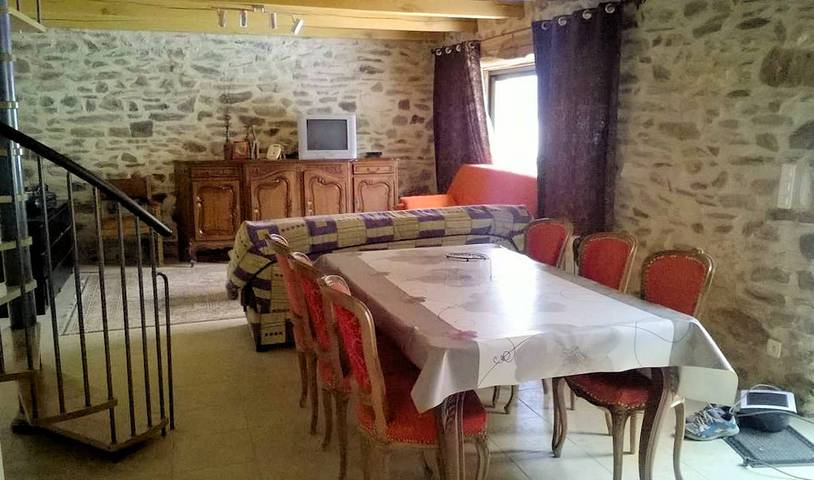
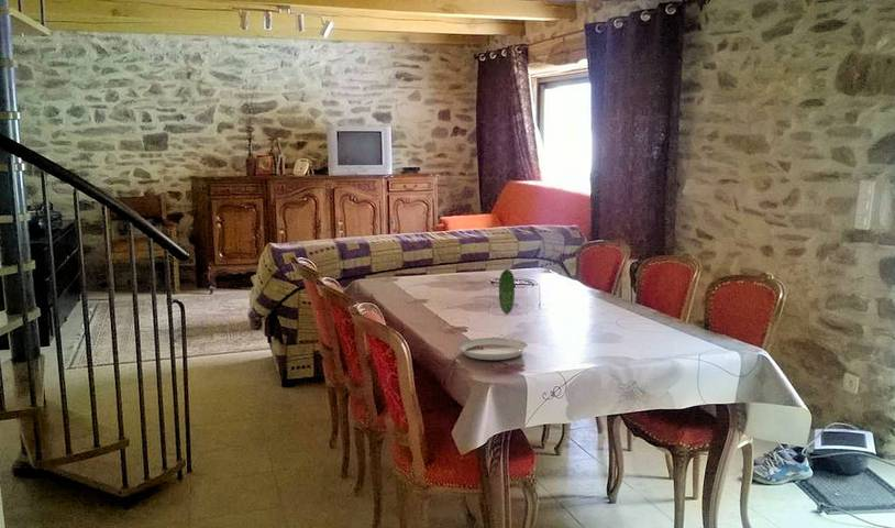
+ plate (500, 307)
